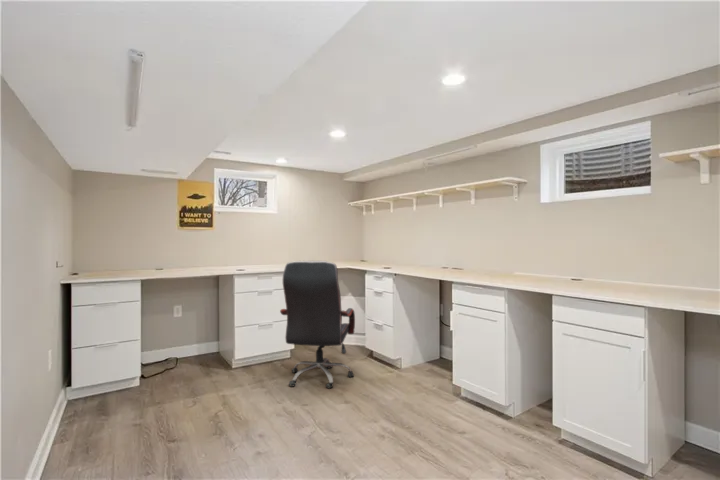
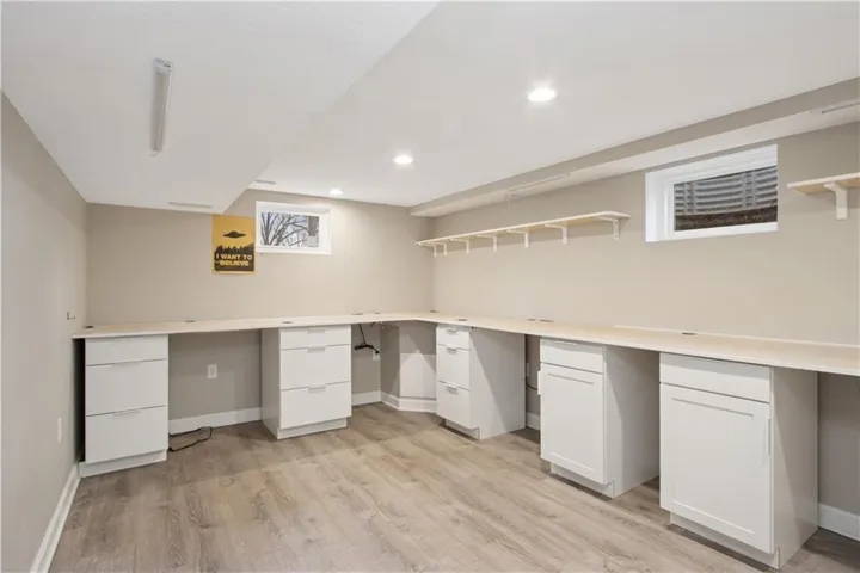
- office chair (318, 319)
